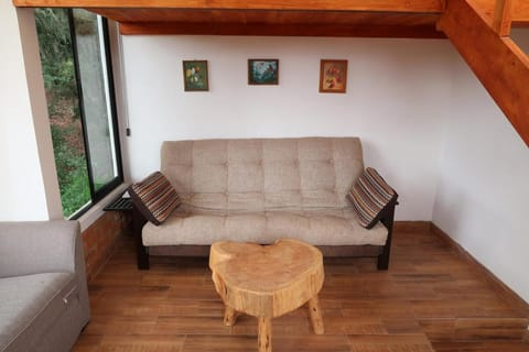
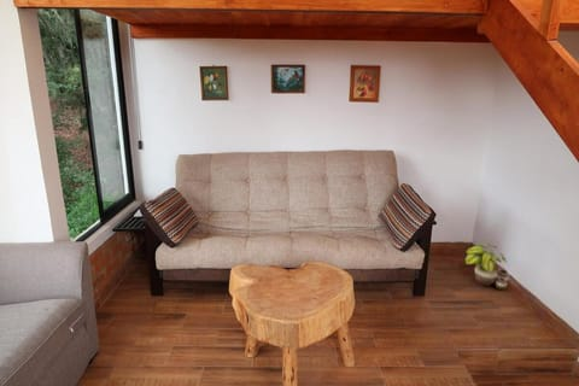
+ potted plant (489, 265)
